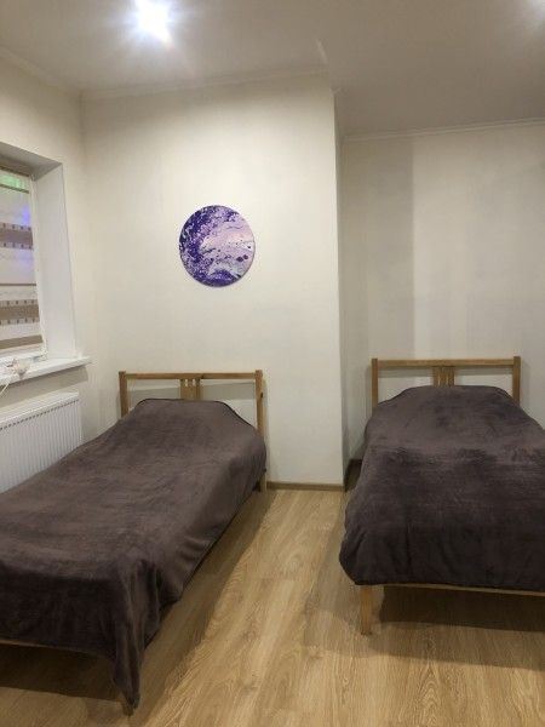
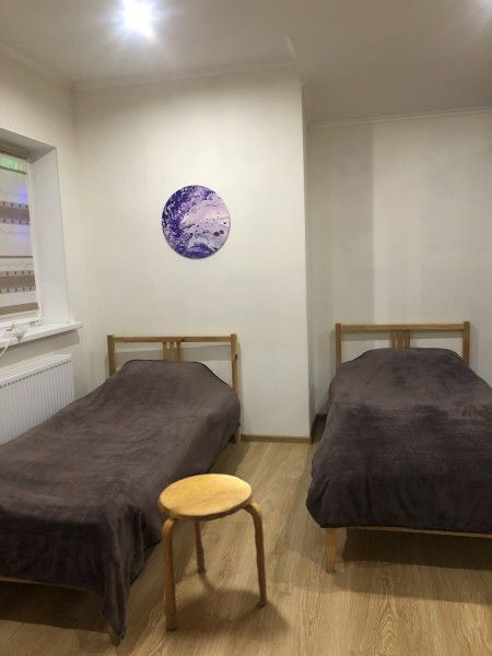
+ stool (202, 547)
